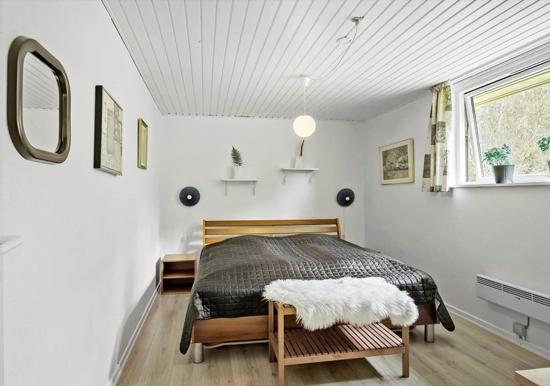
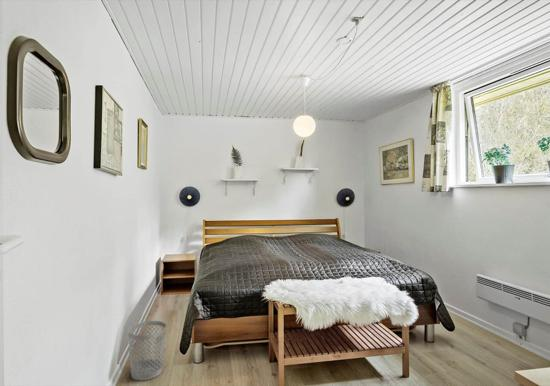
+ wastebasket (147, 350)
